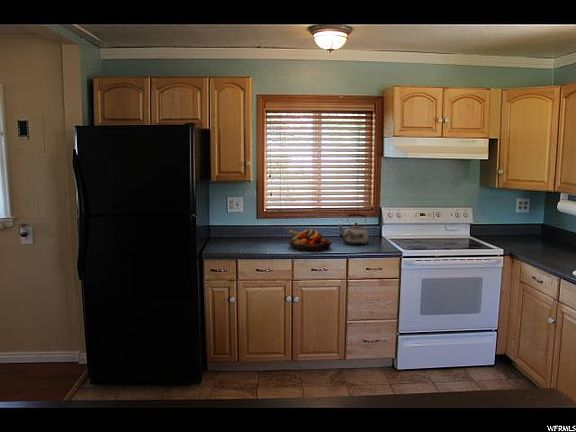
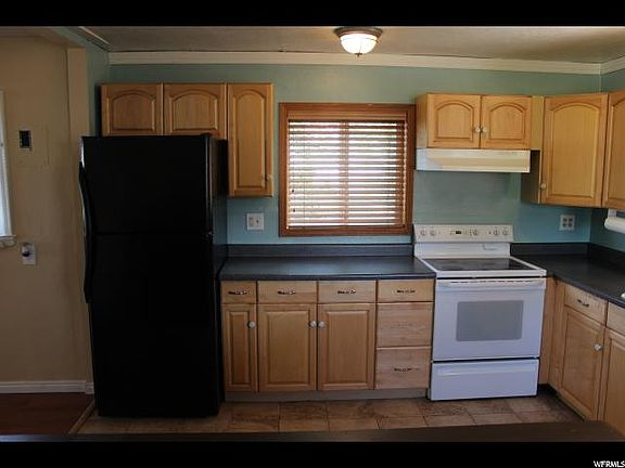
- kettle (352, 228)
- fruit bowl (309, 239)
